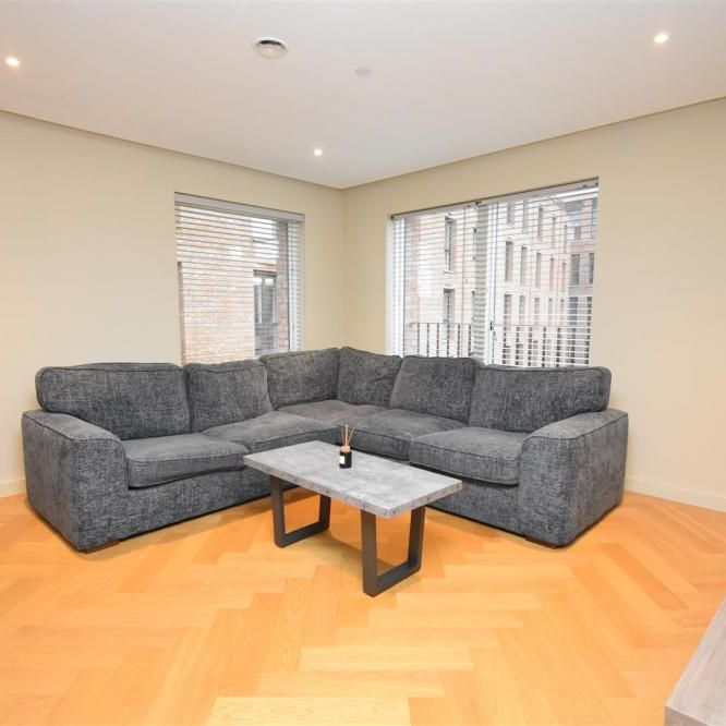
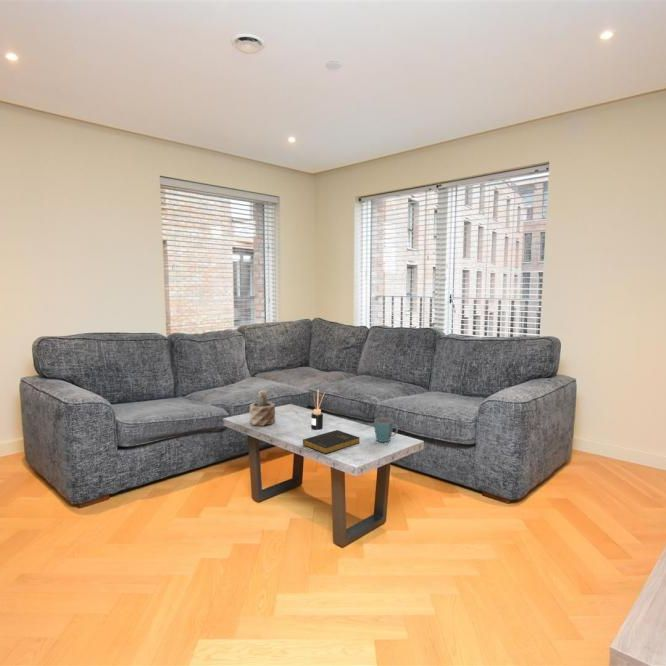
+ book (330, 441)
+ mug (386, 430)
+ succulent plant (262, 406)
